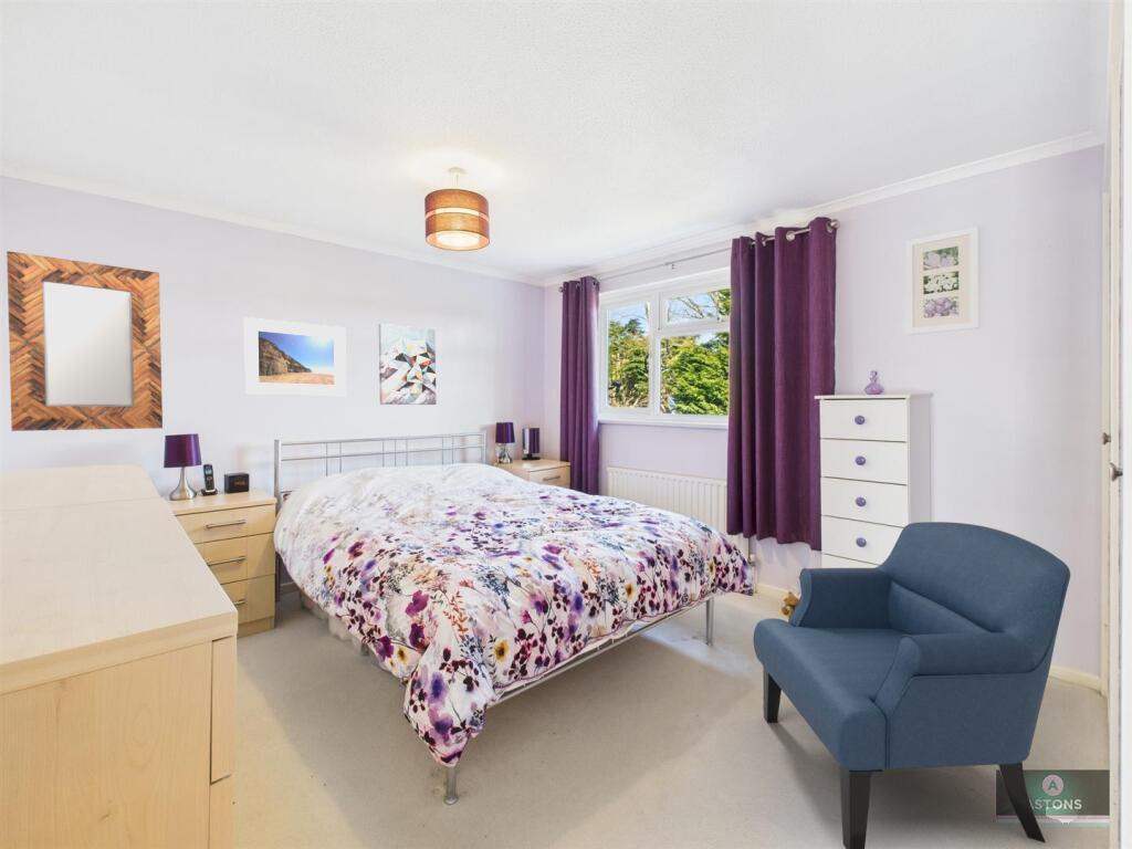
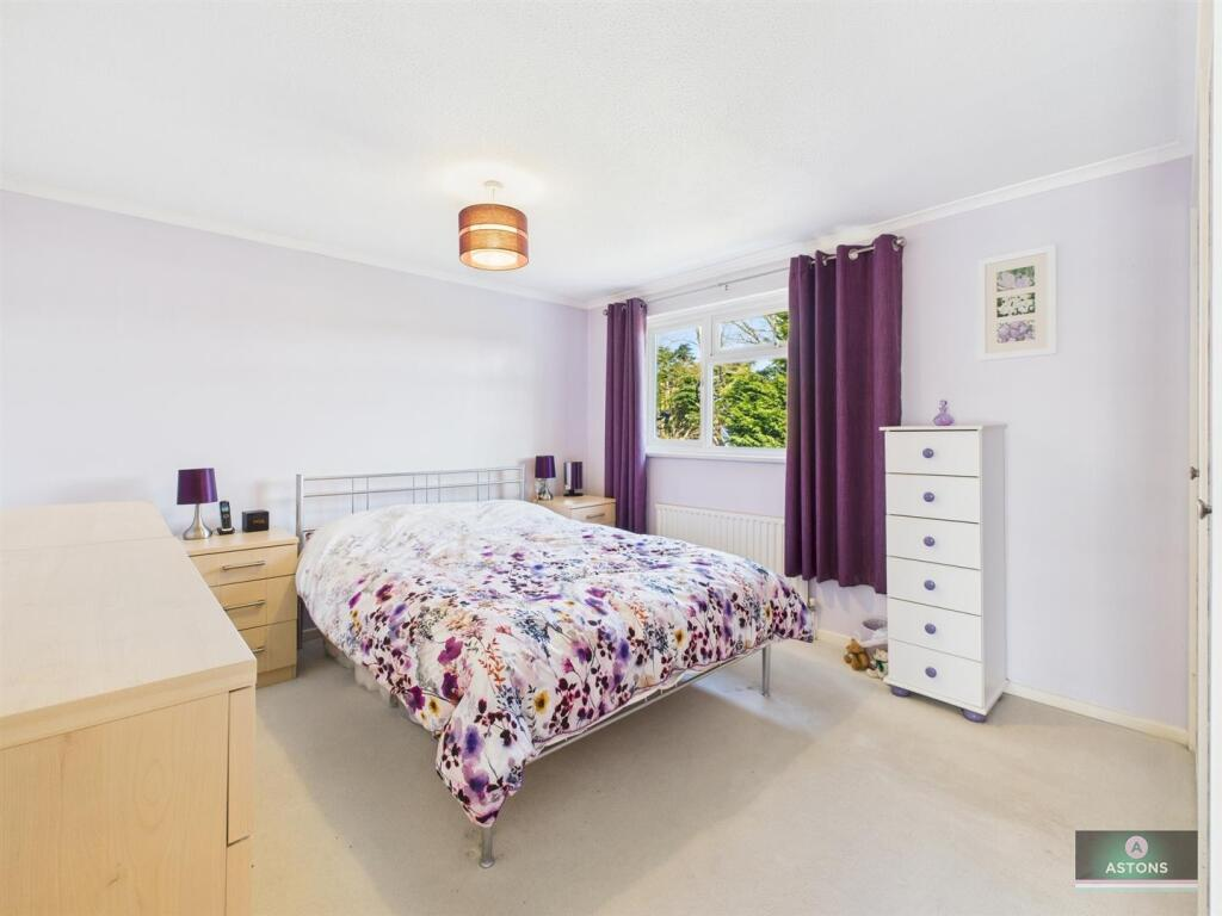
- wall art (408, 365)
- home mirror (90, 346)
- chair (893, 652)
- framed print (297, 358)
